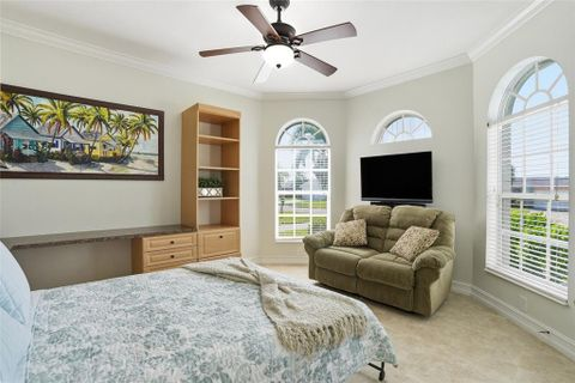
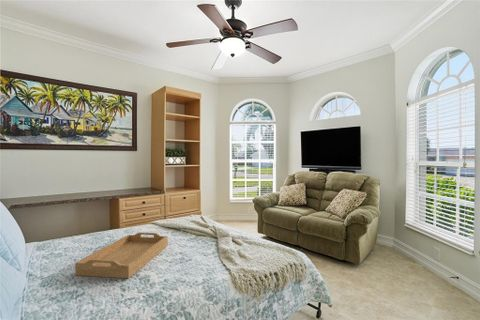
+ serving tray (128, 251)
